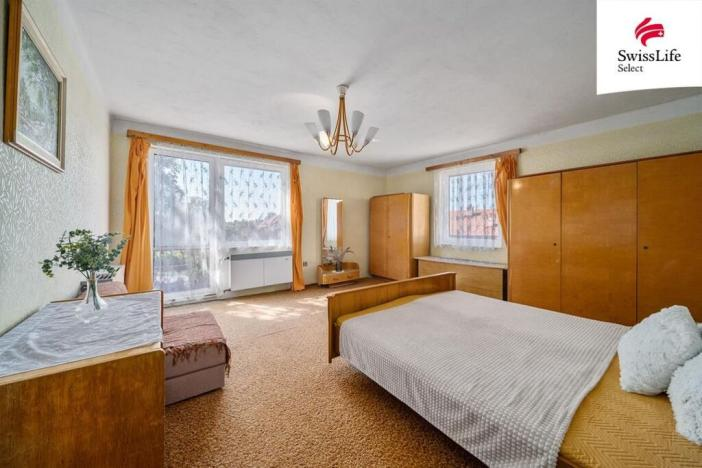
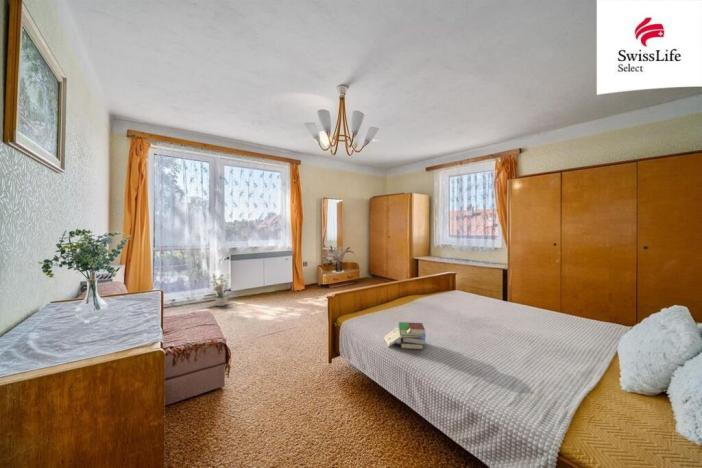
+ book (405, 334)
+ potted plant (219, 289)
